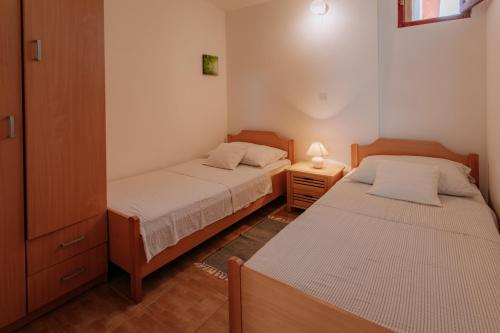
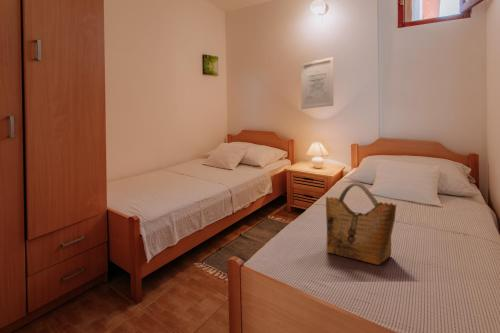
+ wall art (316, 84)
+ grocery bag (358, 218)
